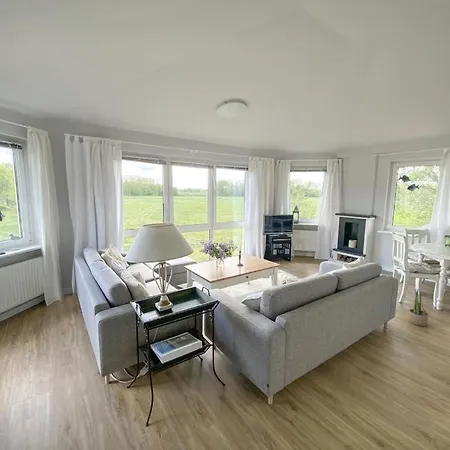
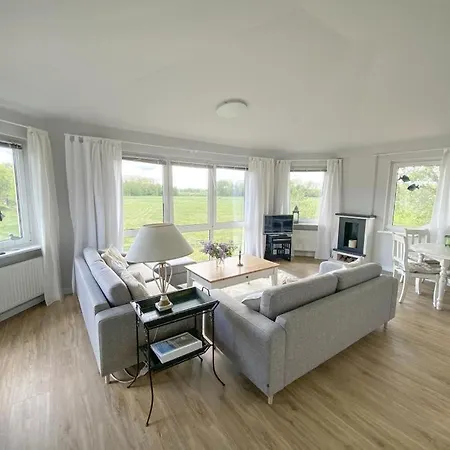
- potted plant (419, 305)
